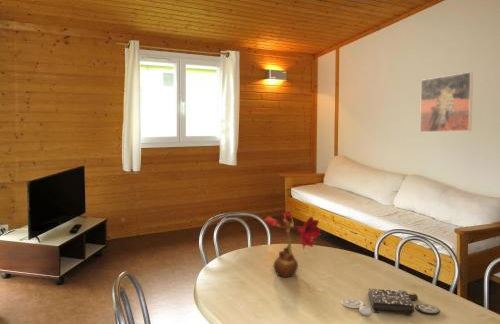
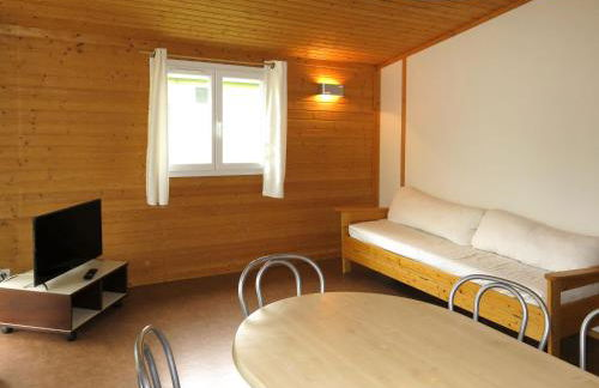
- board game (389, 301)
- flower (290, 244)
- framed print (444, 104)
